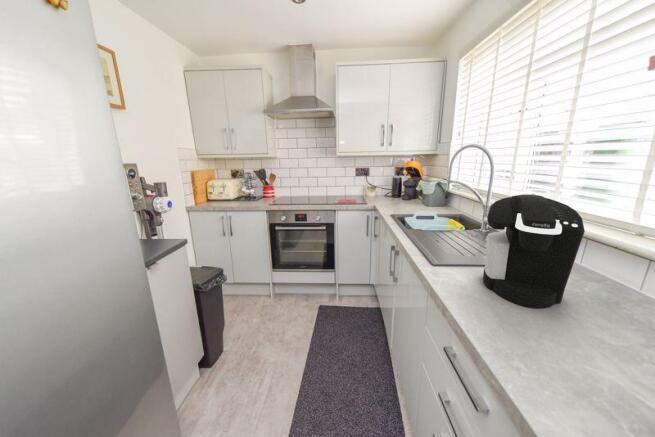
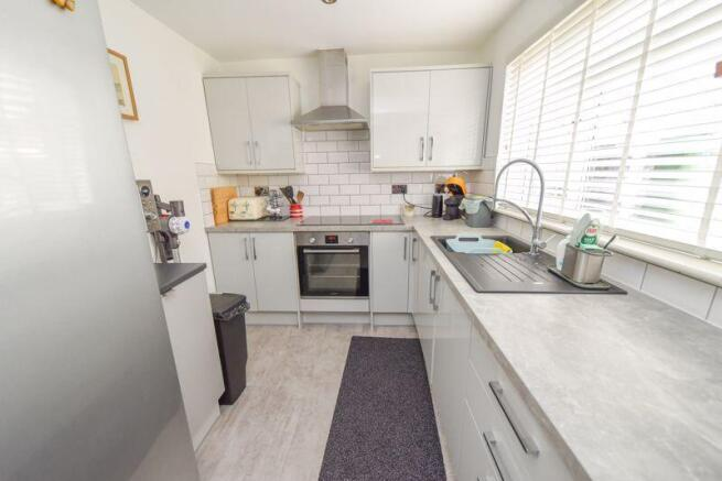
- coffee maker (527, 245)
